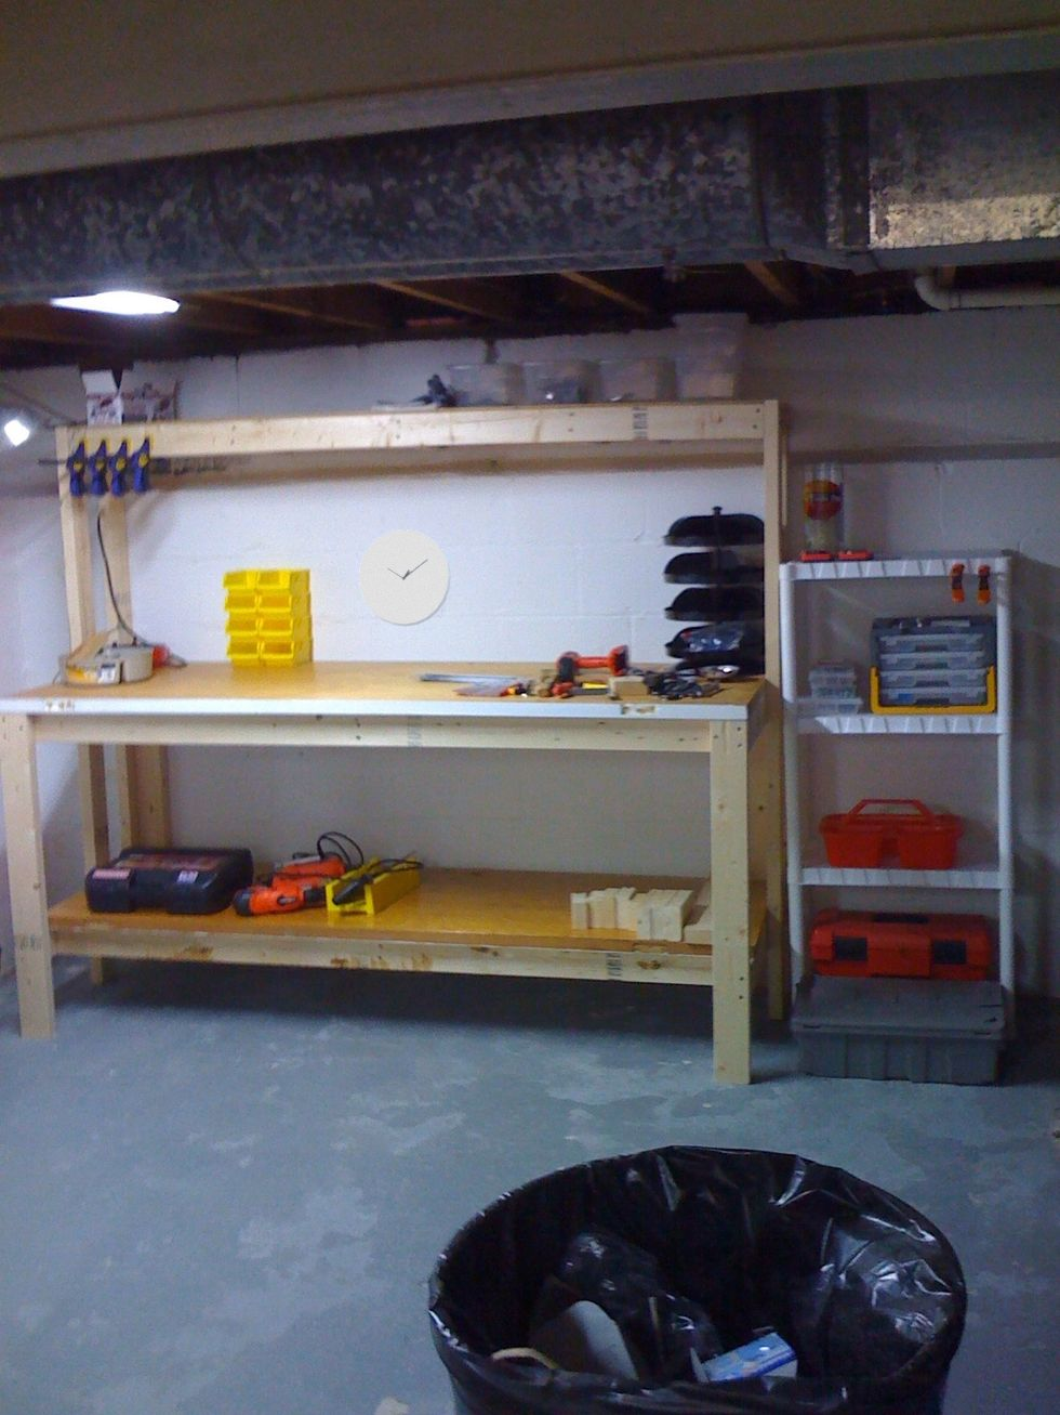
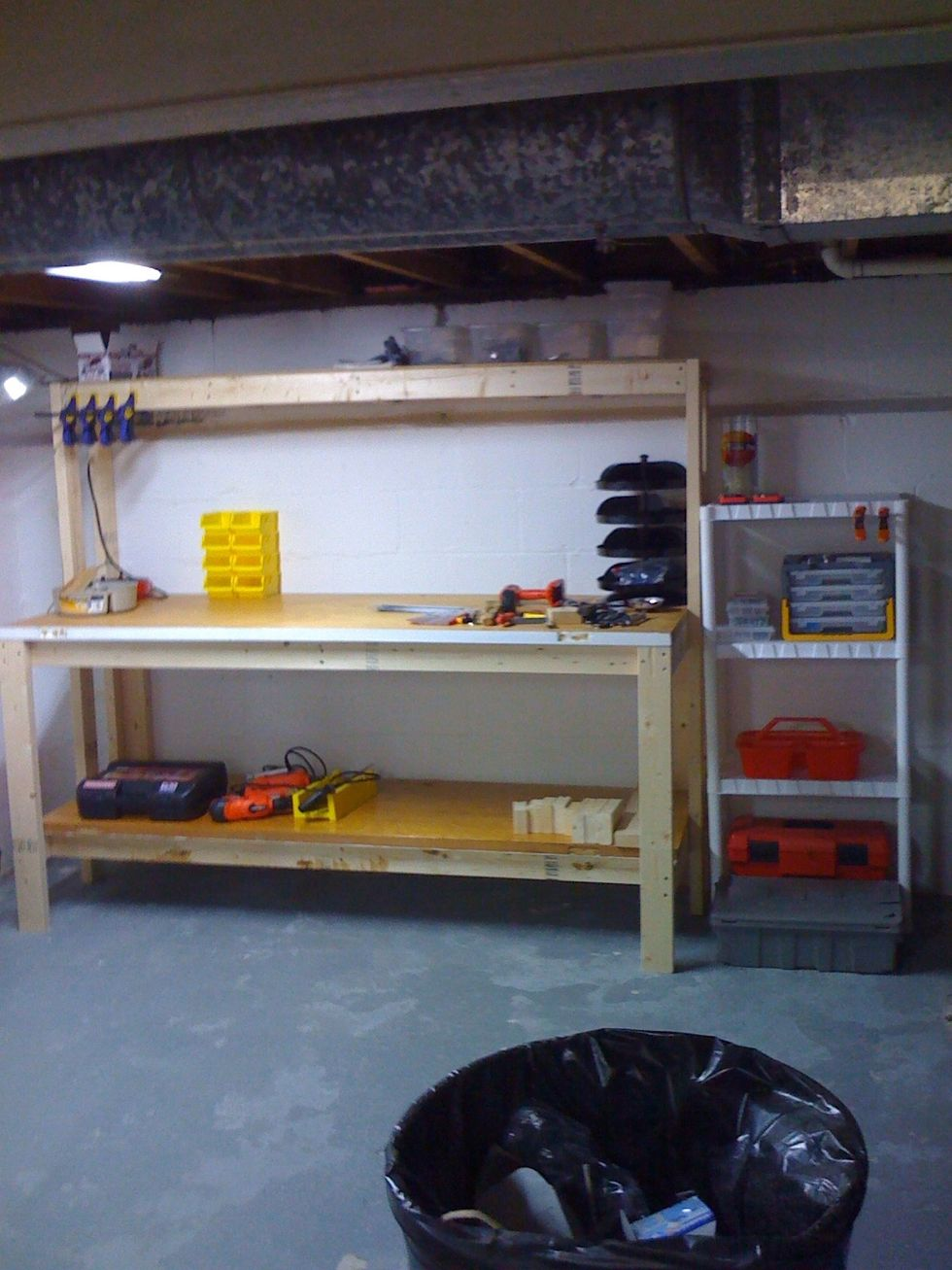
- wall clock (403, 577)
